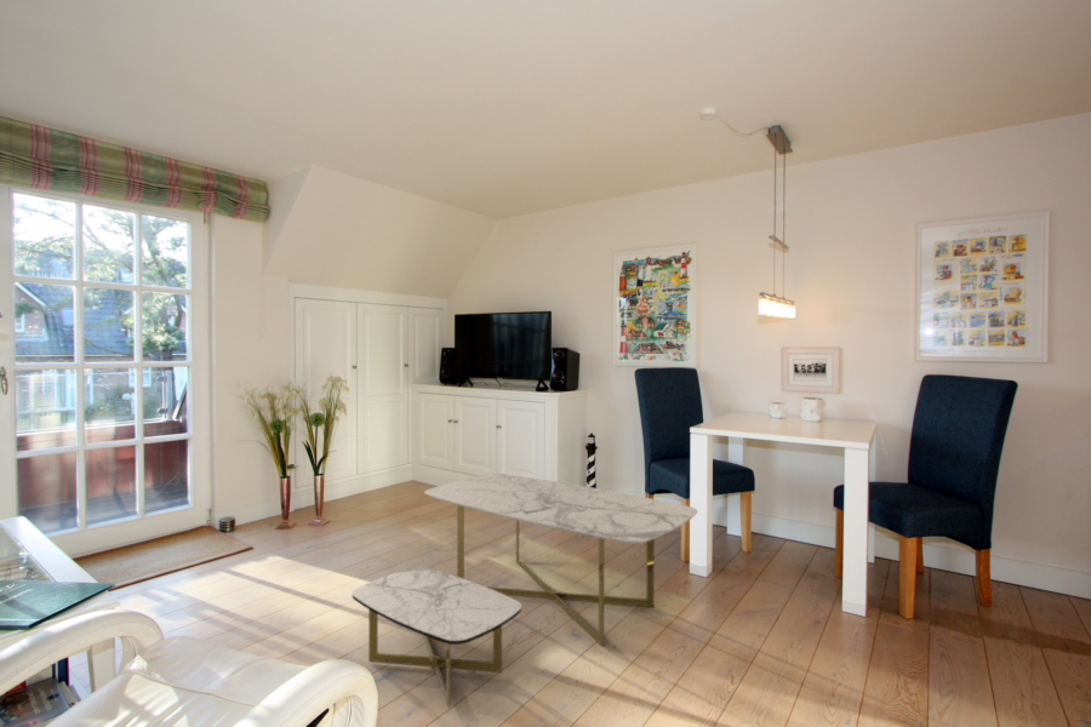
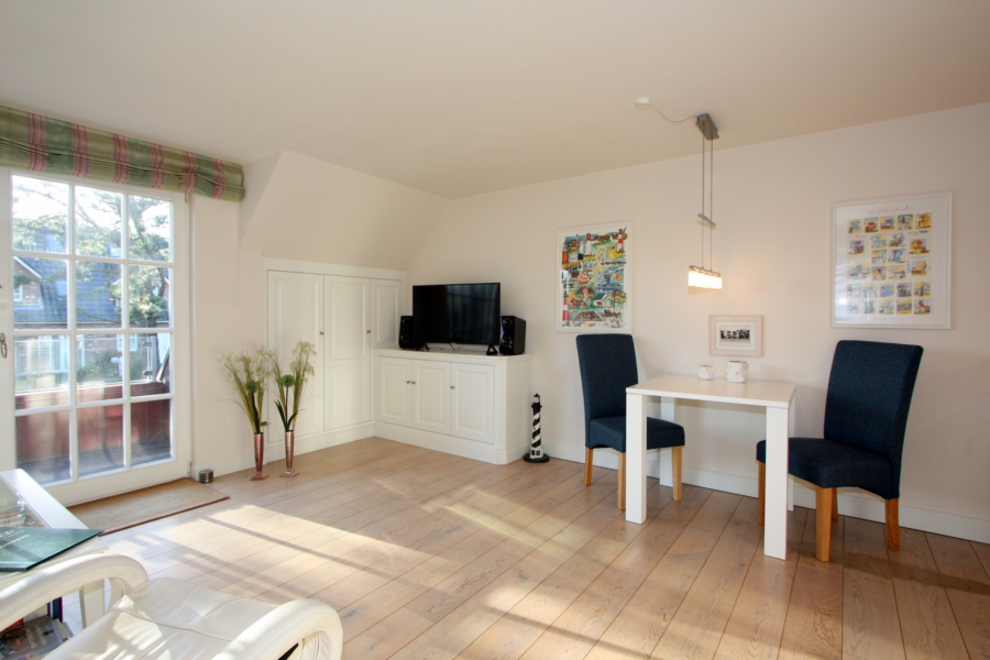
- coffee table (516, 562)
